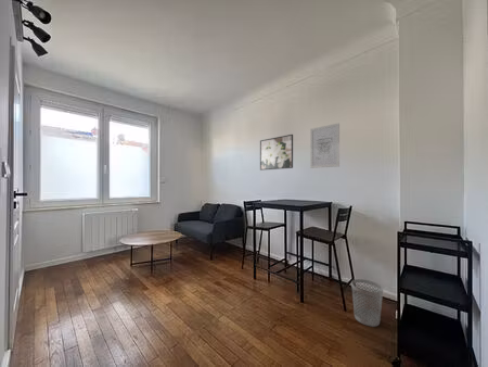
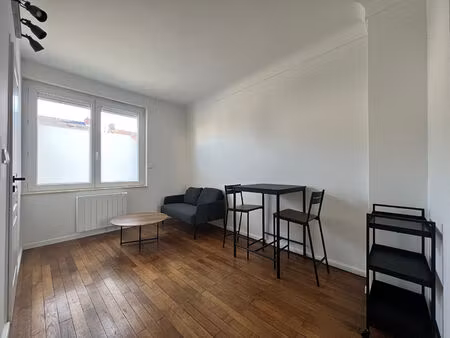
- wastebasket (365, 302)
- wall art (324, 147)
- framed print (274, 153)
